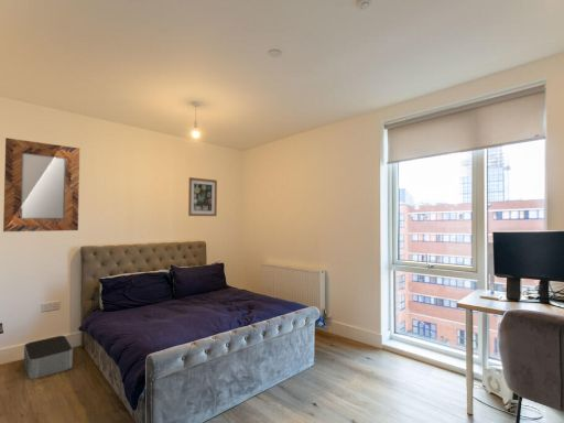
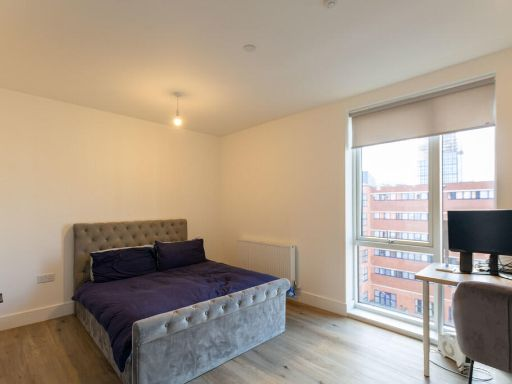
- storage bin (47, 355)
- home mirror (44, 186)
- wall art (203, 197)
